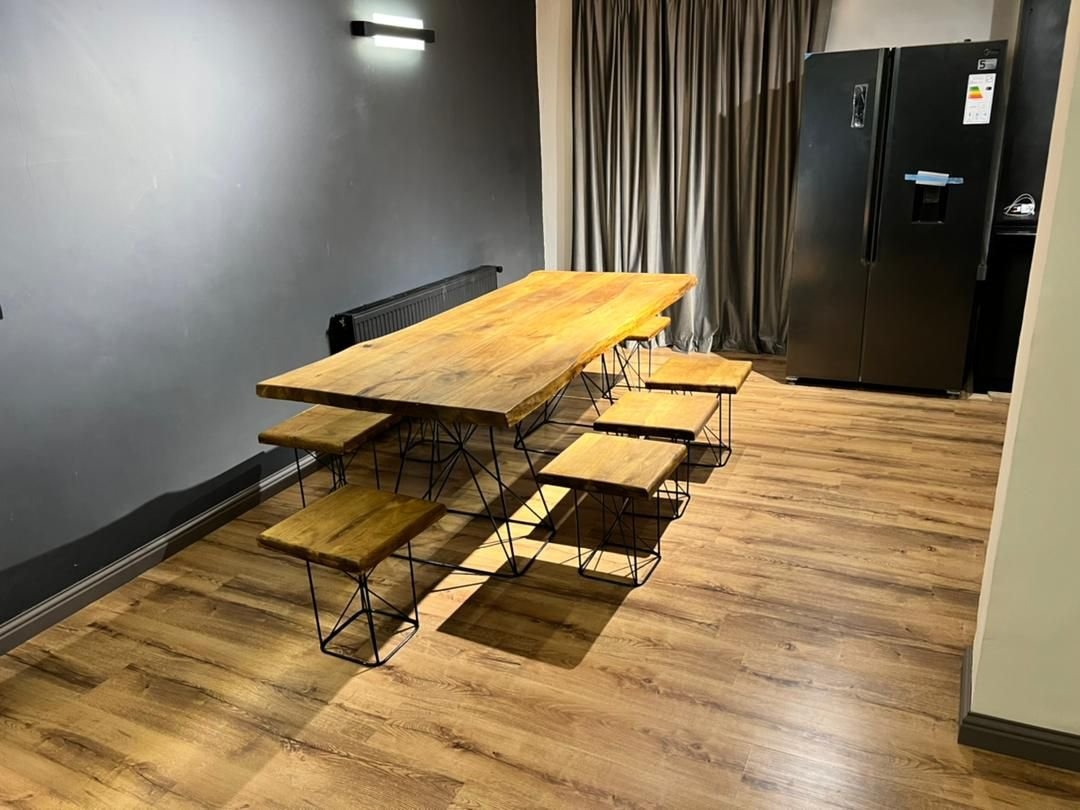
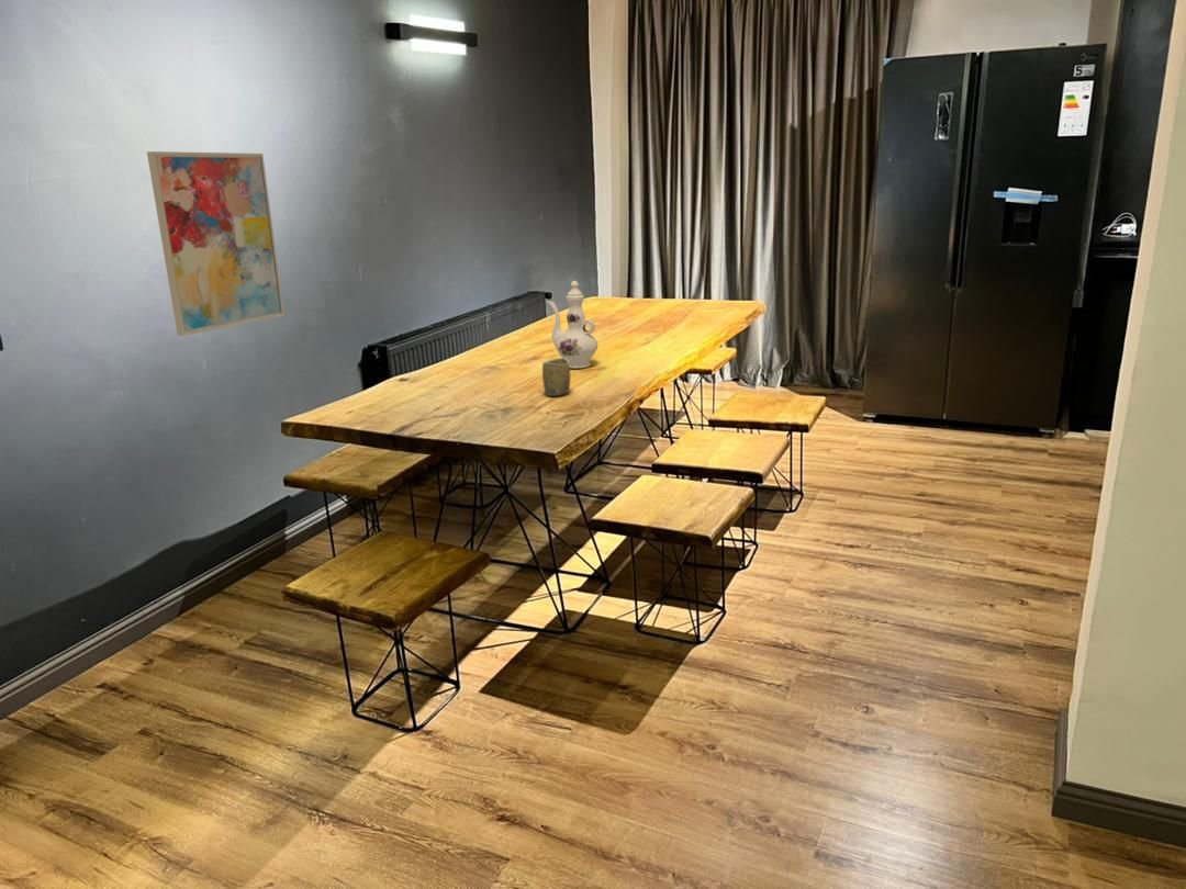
+ cup (556, 376)
+ wall art (221, 240)
+ chinaware (571, 323)
